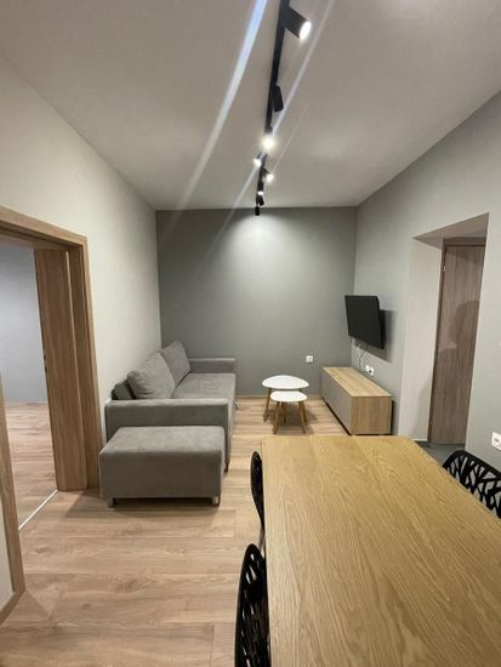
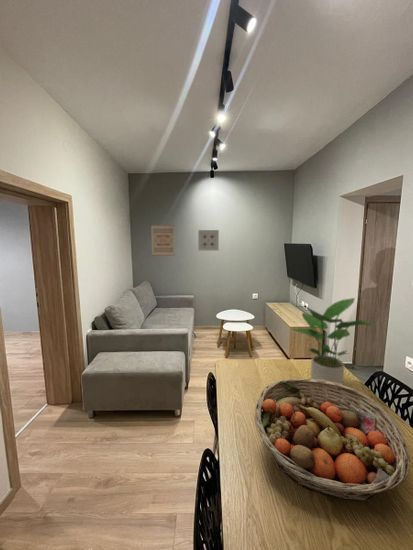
+ fruit basket (322, 432)
+ wall art (163, 240)
+ wall art (208, 240)
+ potted plant (322, 341)
